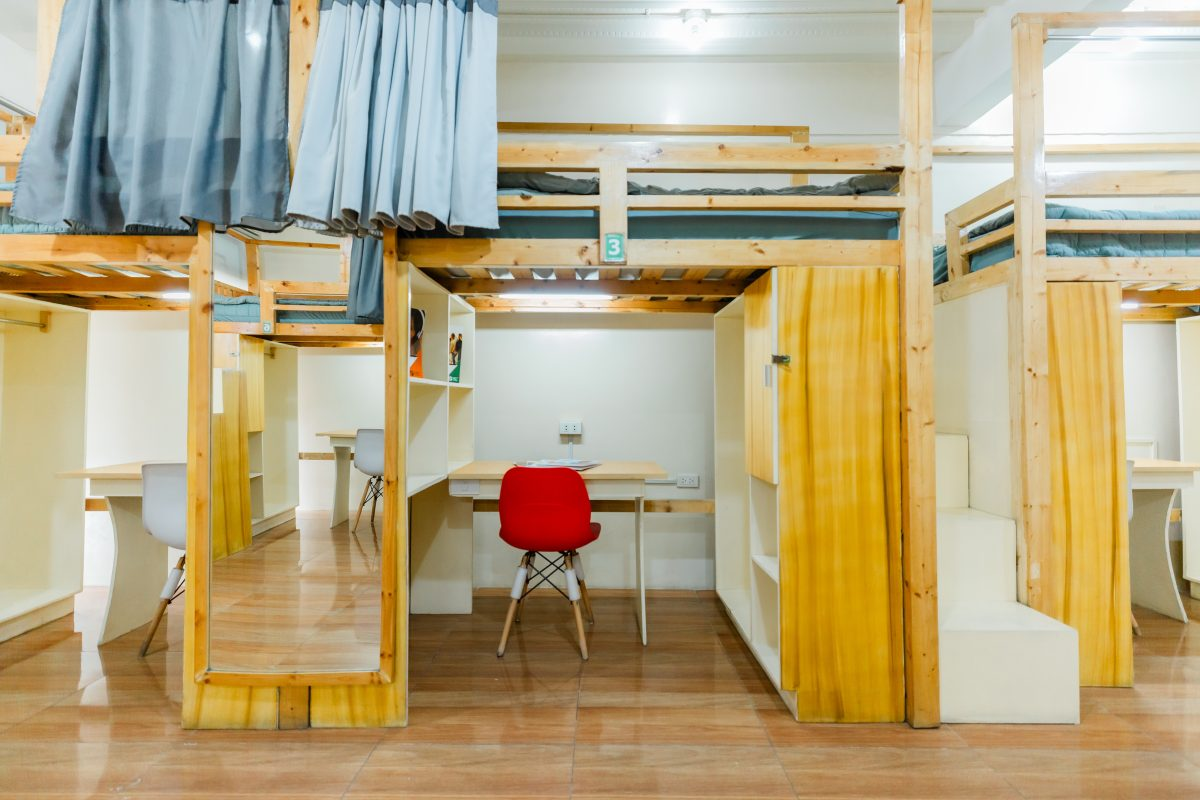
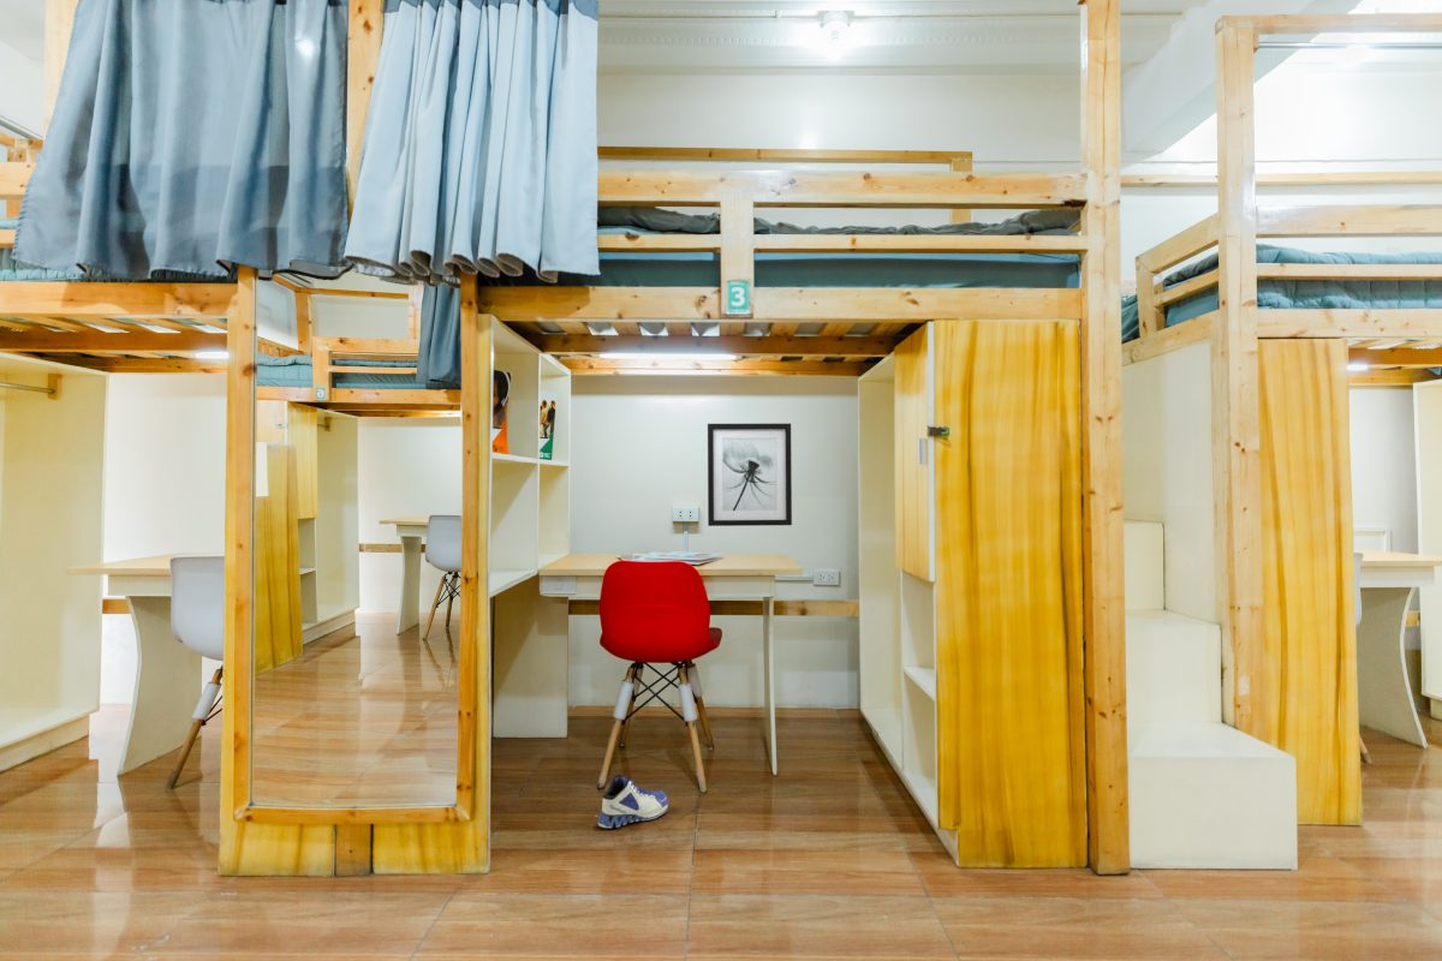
+ wall art (749, 474)
+ sneaker (633, 795)
